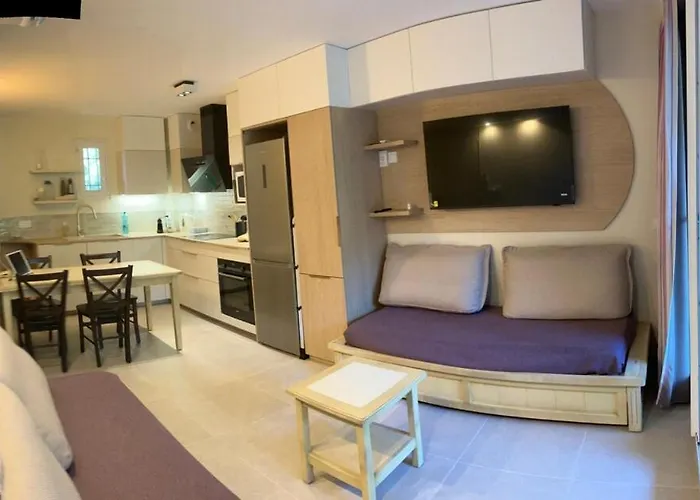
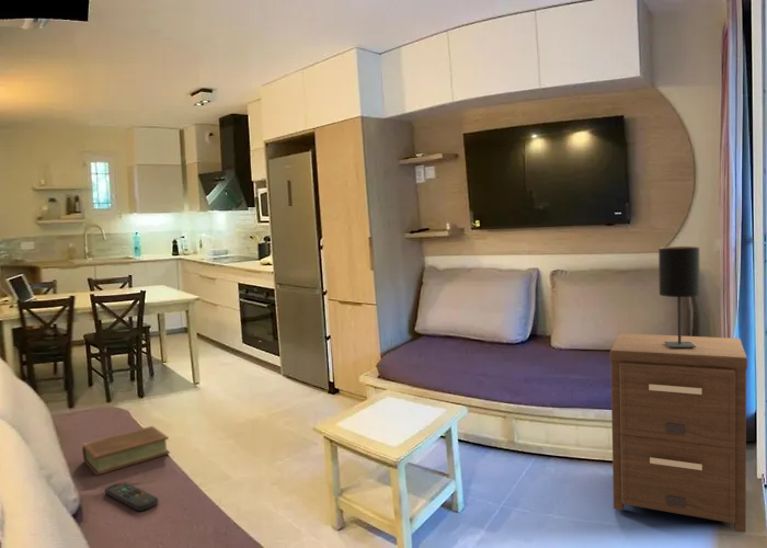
+ remote control (130, 494)
+ table lamp (678, 296)
+ nightstand (676, 424)
+ book (126, 448)
